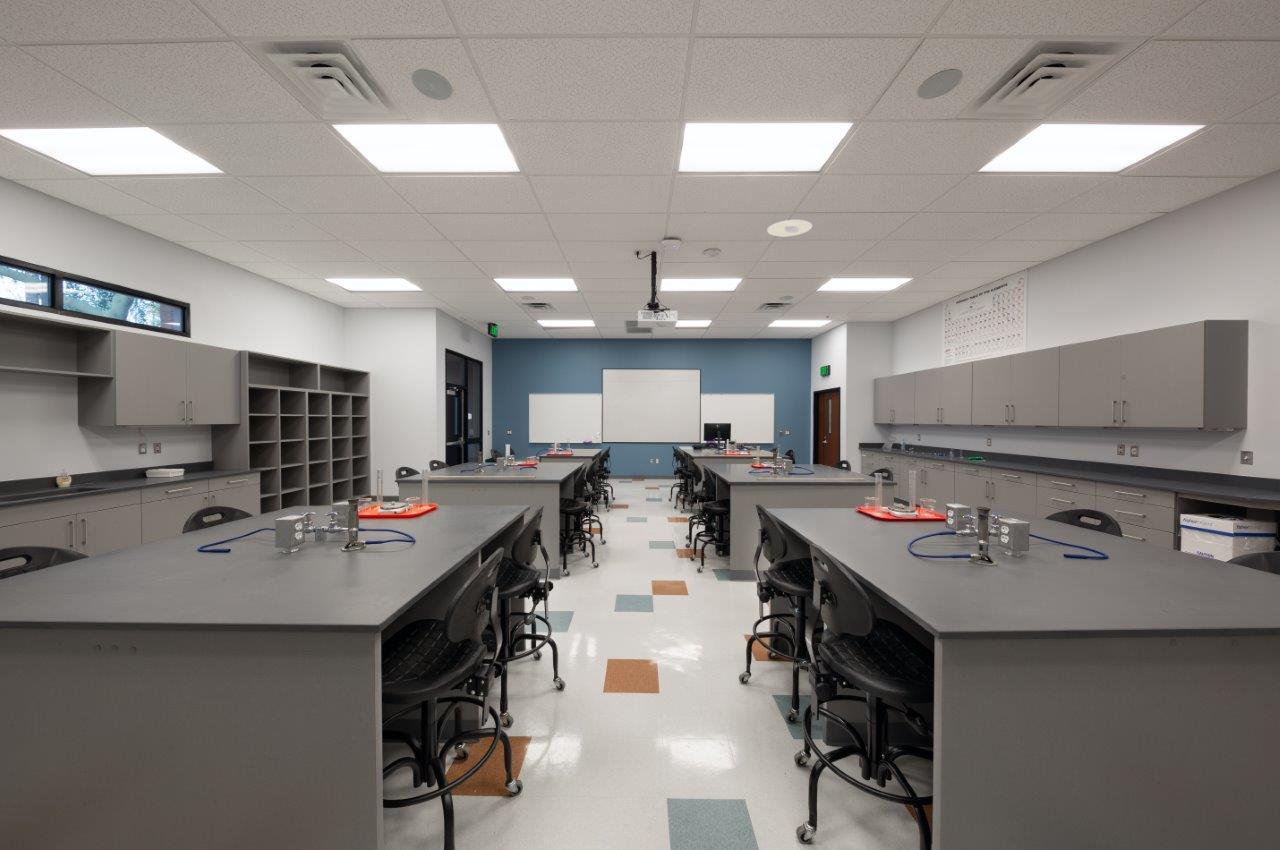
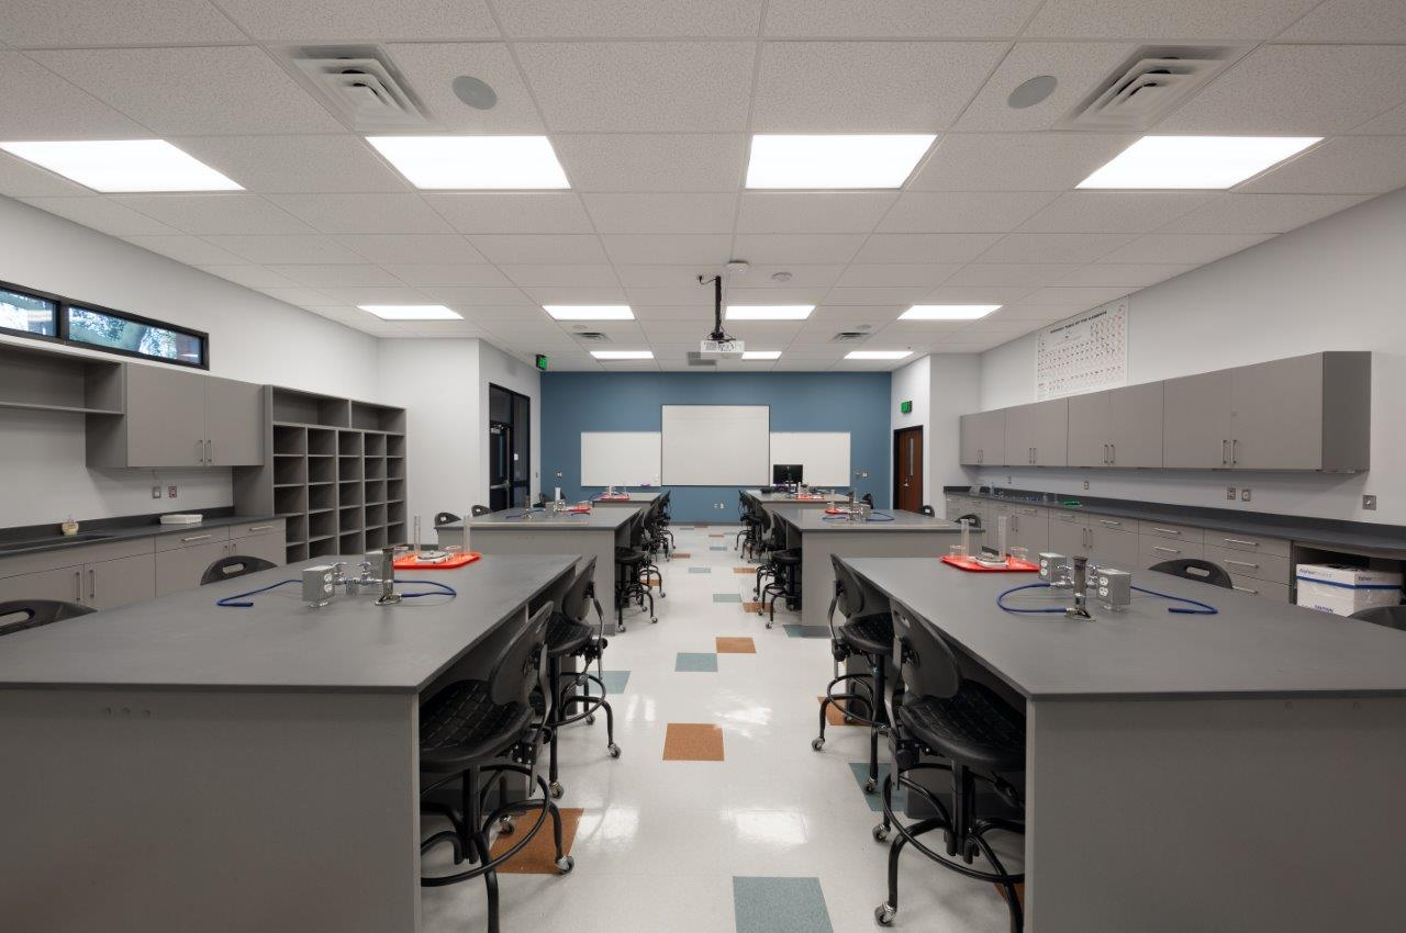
- recessed light (789, 226)
